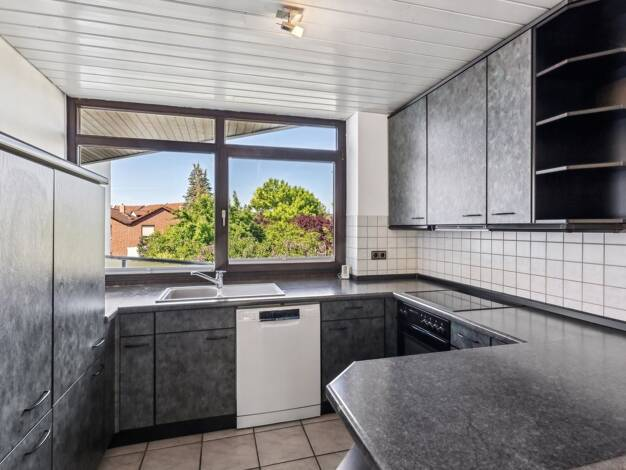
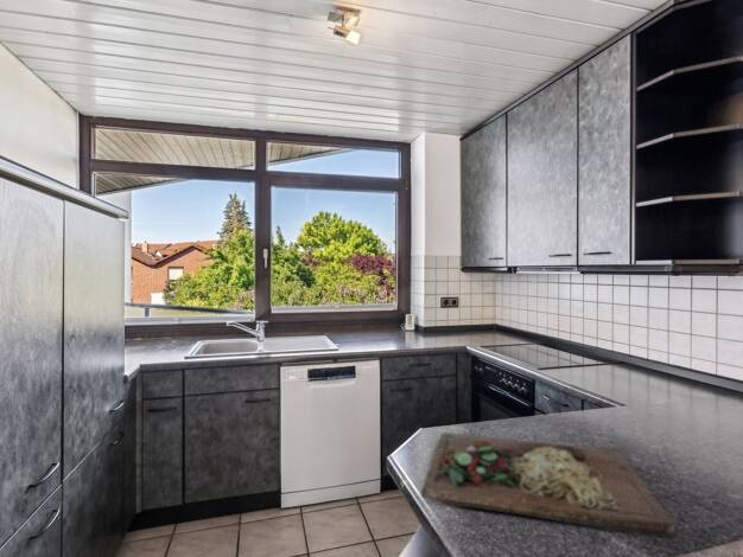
+ cutting board (532, 461)
